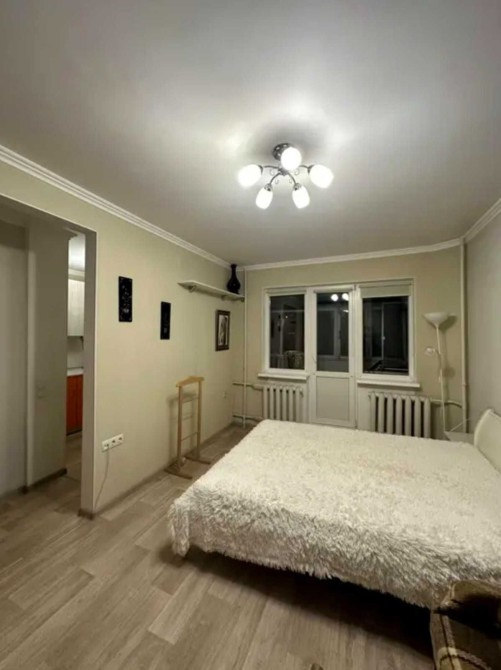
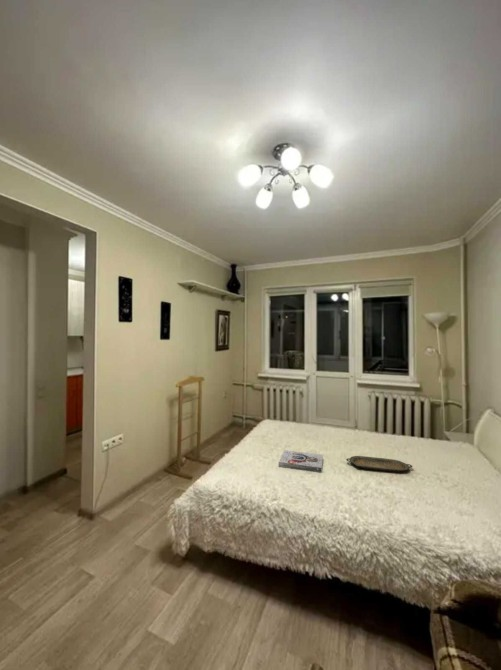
+ book (301, 460)
+ serving tray (378, 464)
